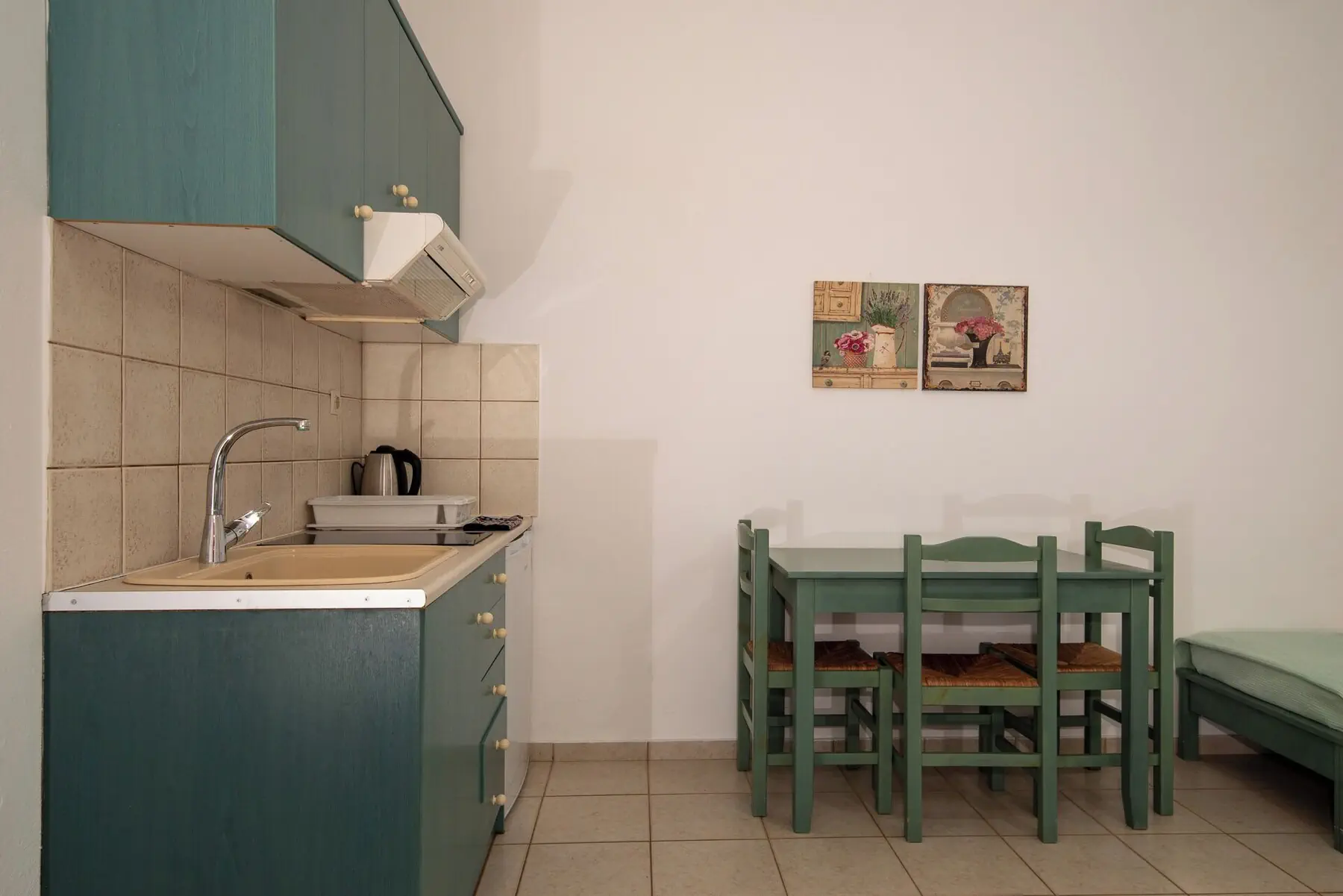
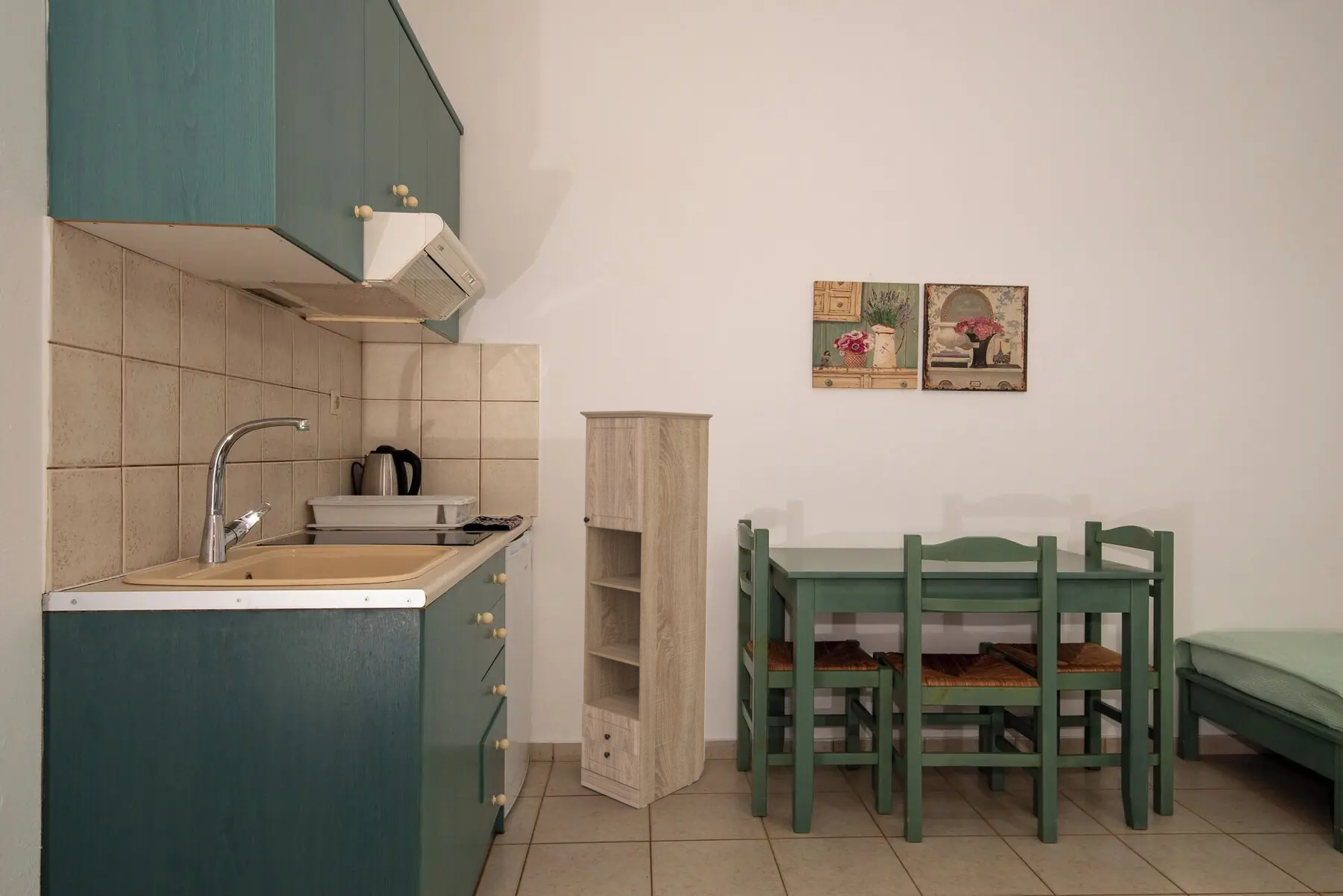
+ storage cabinet (645, 598)
